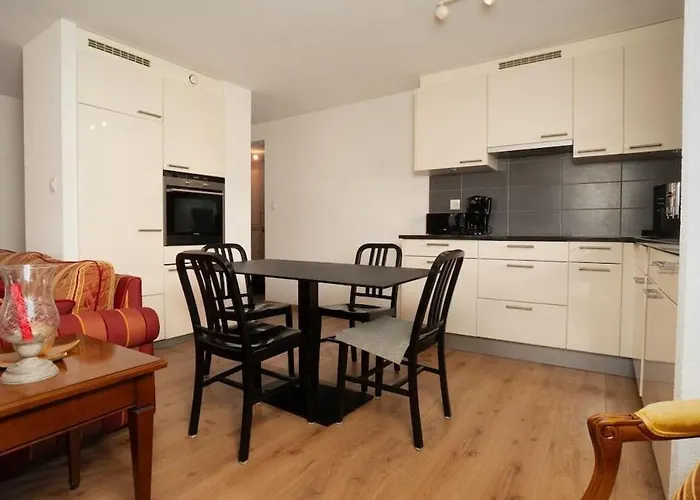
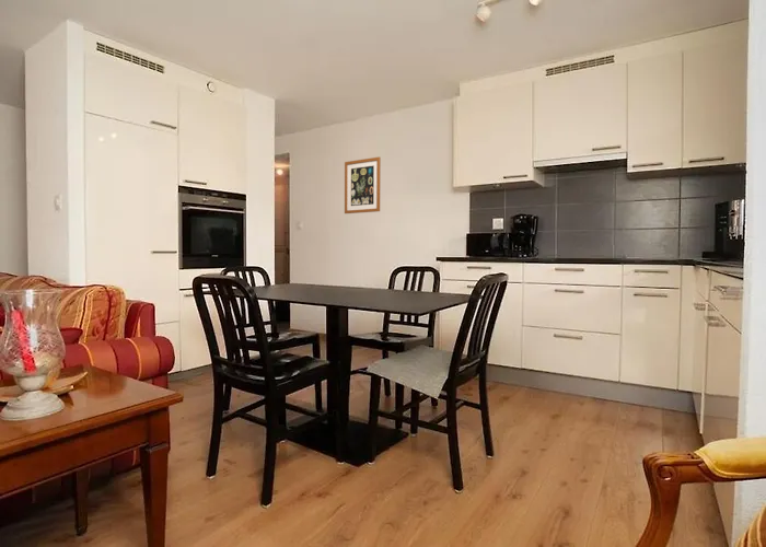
+ wall art (361, 186)
